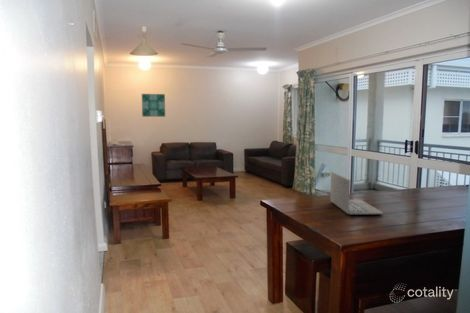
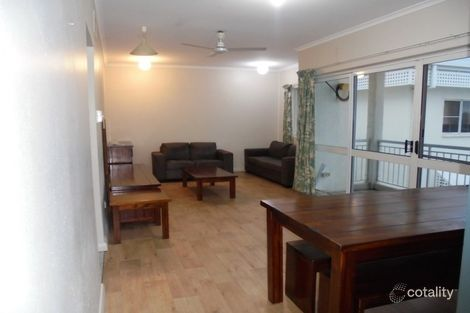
- laptop (349, 191)
- wall art (153, 105)
